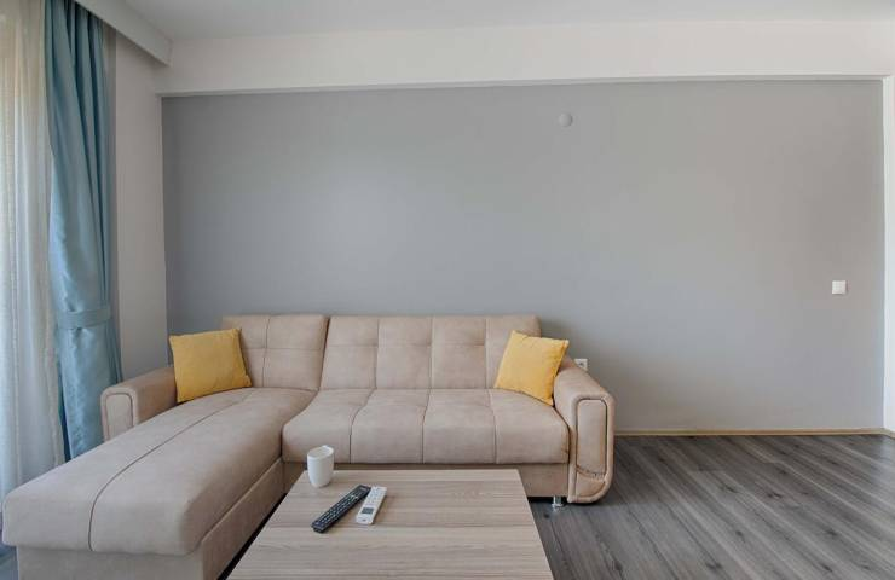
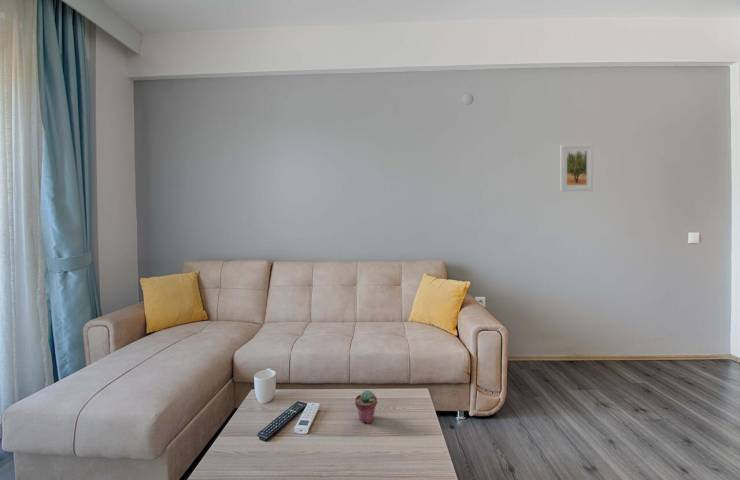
+ potted succulent (366, 404)
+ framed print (576, 167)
